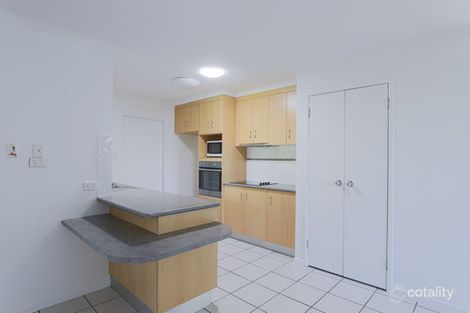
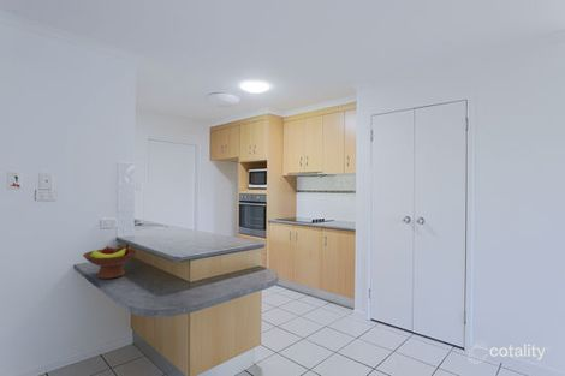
+ fruit bowl (111, 259)
